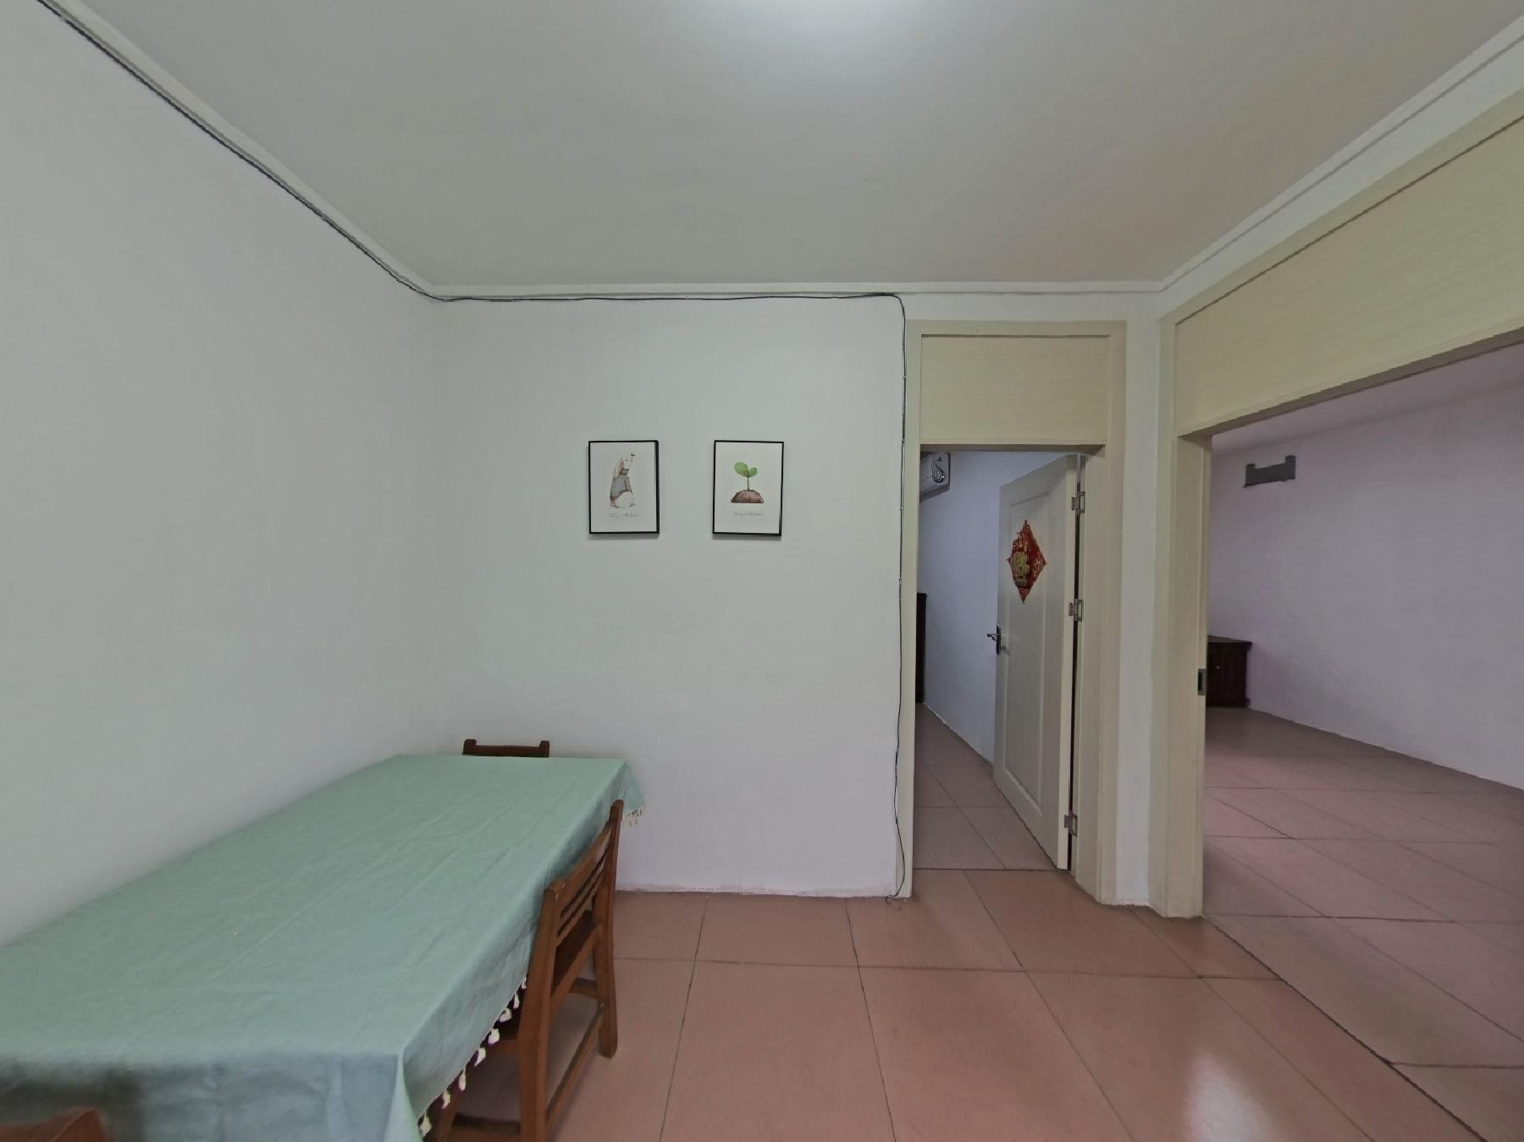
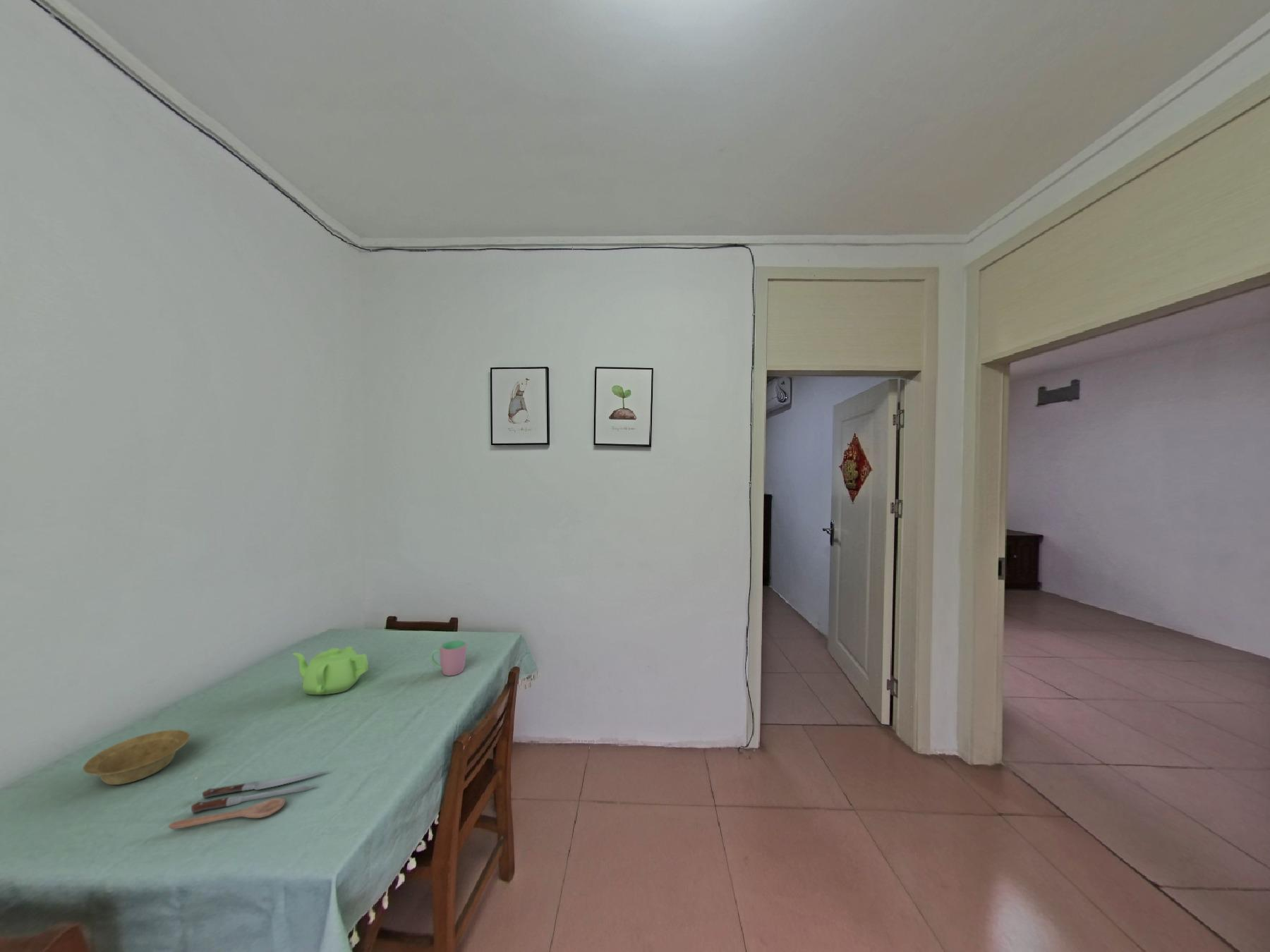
+ bowl (139, 760)
+ teapot (332, 667)
+ cup (448, 659)
+ spoon (255, 799)
